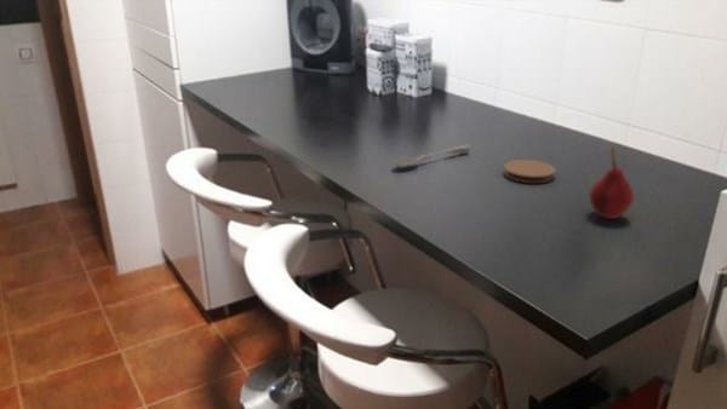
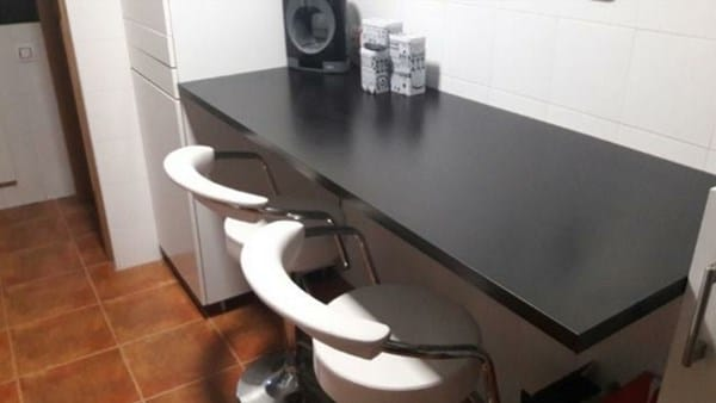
- coaster (528, 171)
- soupspoon (431, 155)
- fruit (612, 183)
